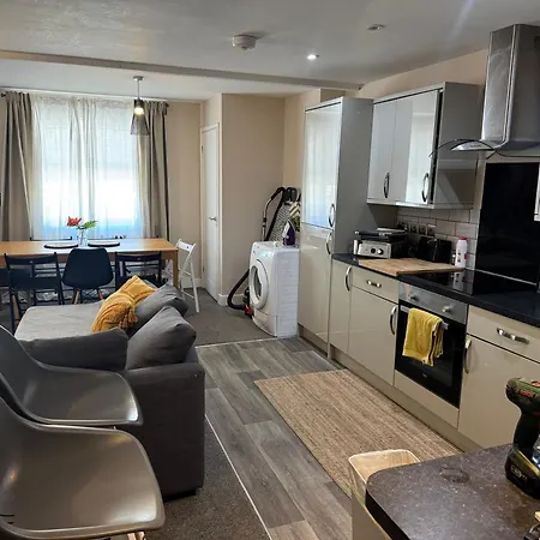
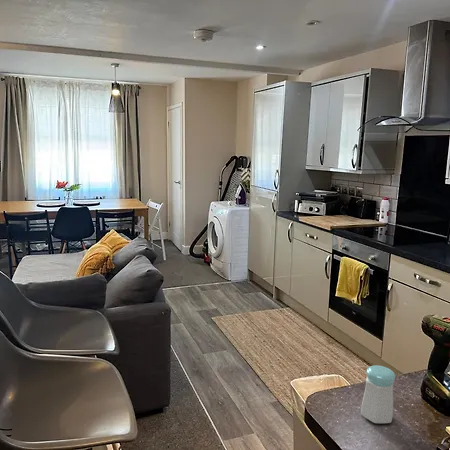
+ salt shaker (378, 393)
